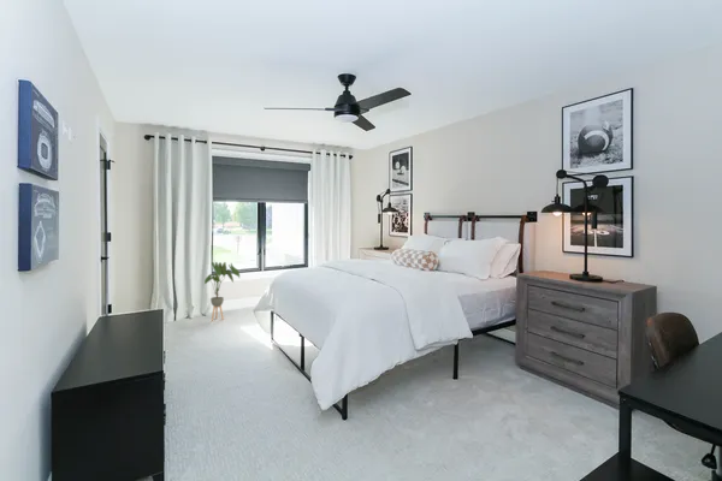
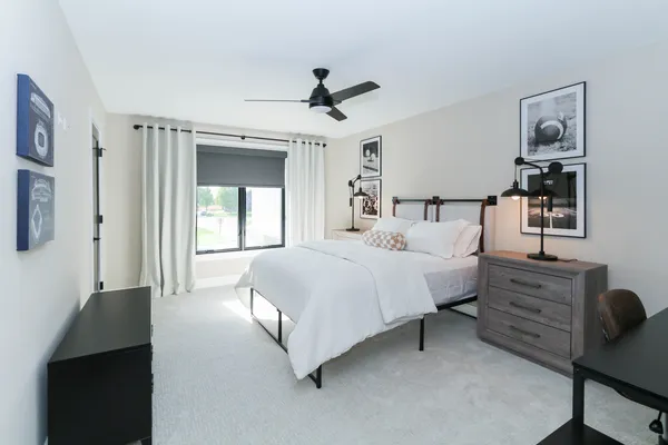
- house plant (218, 290)
